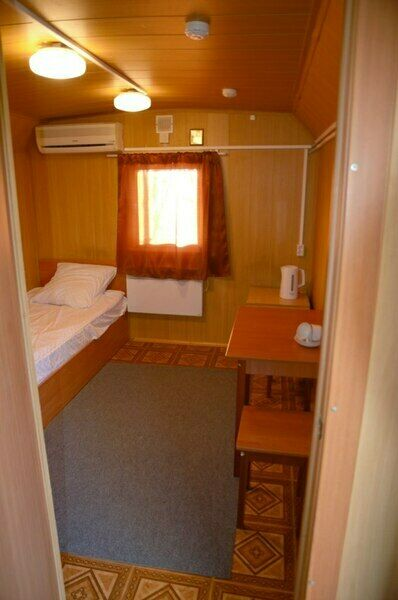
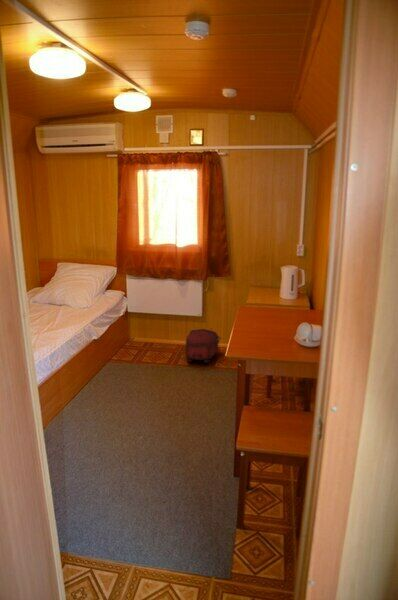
+ backpack (201, 346)
